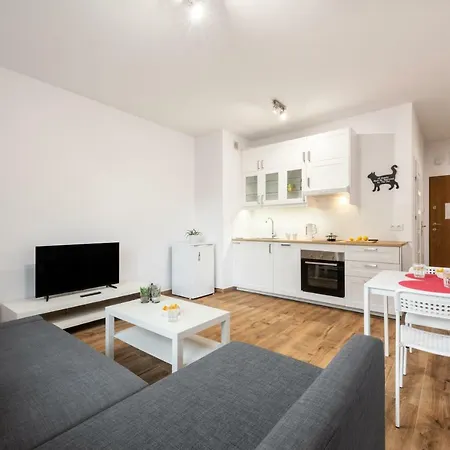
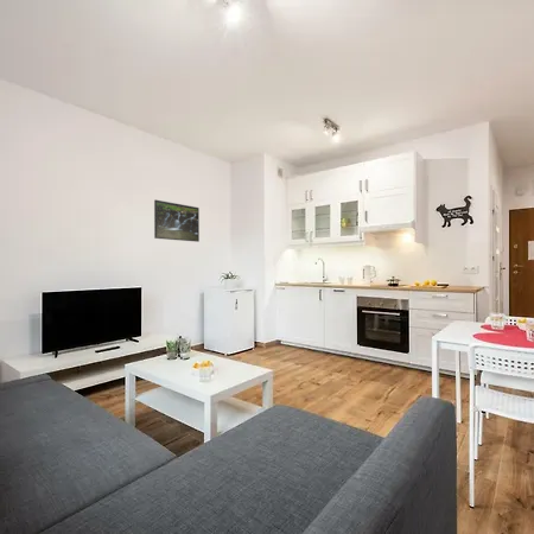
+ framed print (178, 222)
